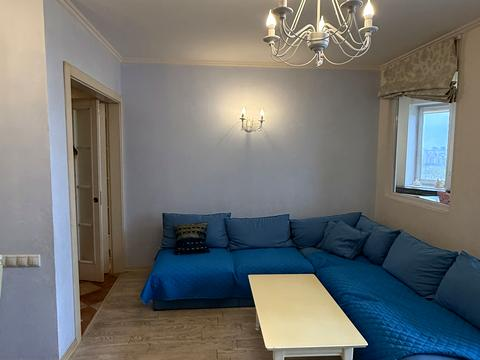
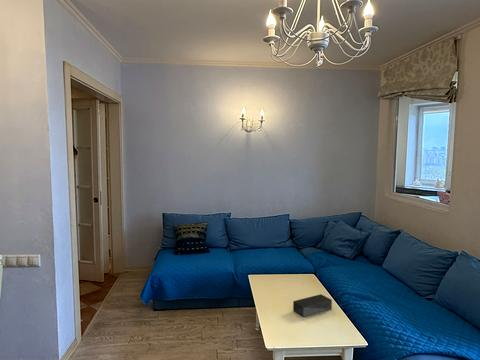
+ speaker (312, 305)
